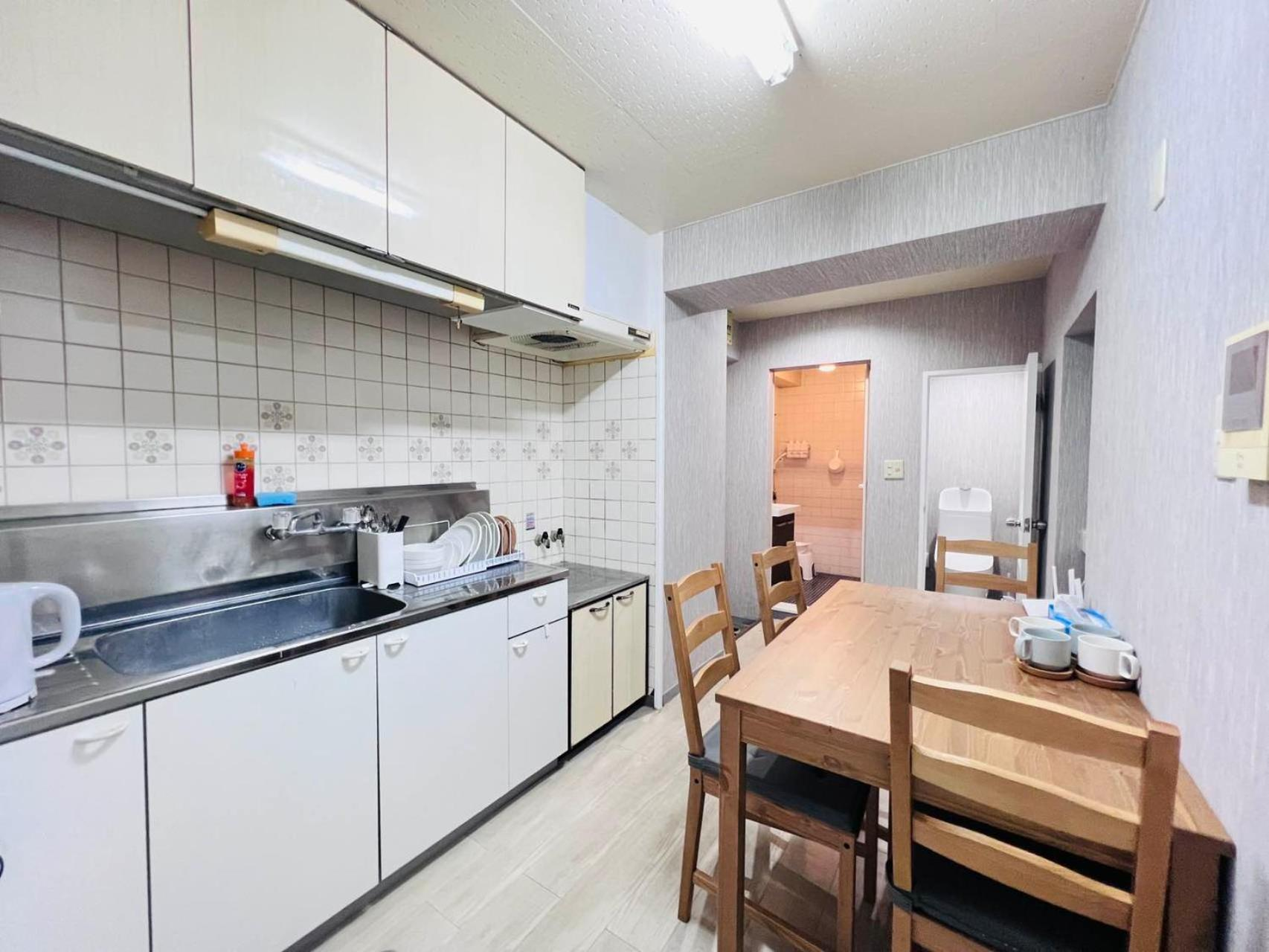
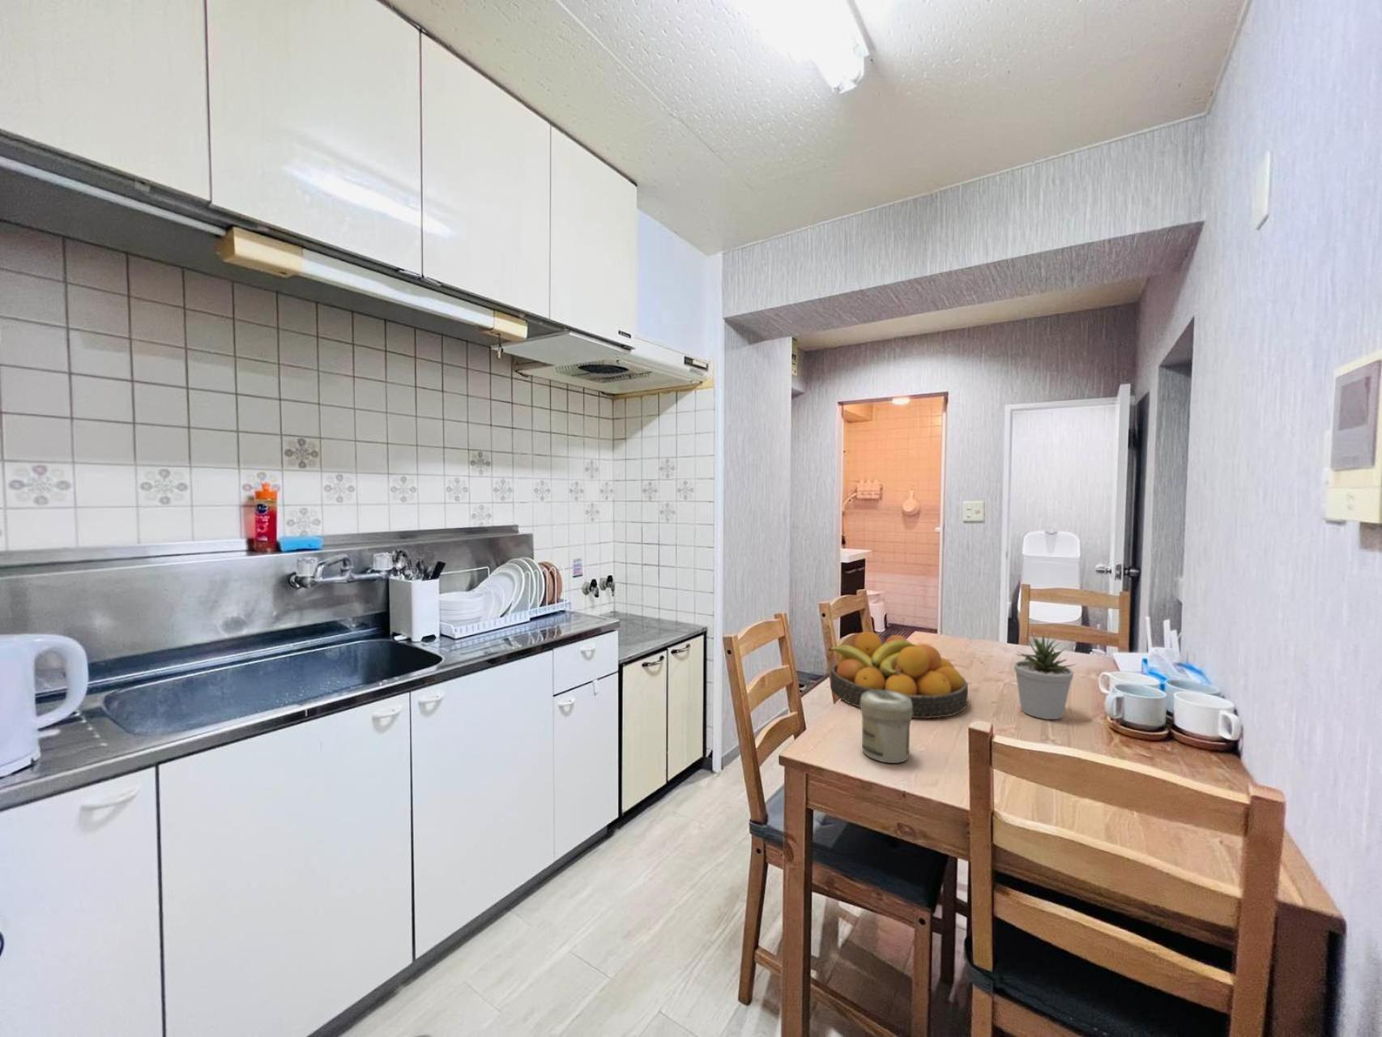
+ jar (885, 725)
+ fruit bowl (896, 666)
+ potted plant (1045, 673)
